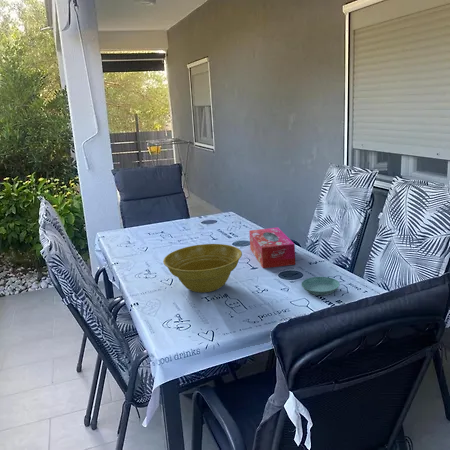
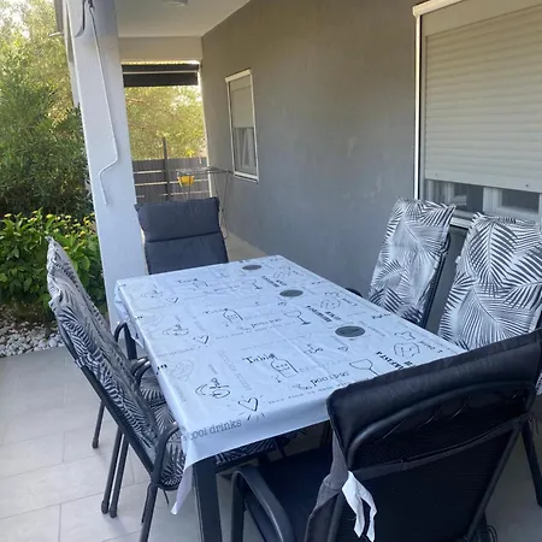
- saucer (320, 286)
- tissue box (271, 246)
- planter bowl (204, 271)
